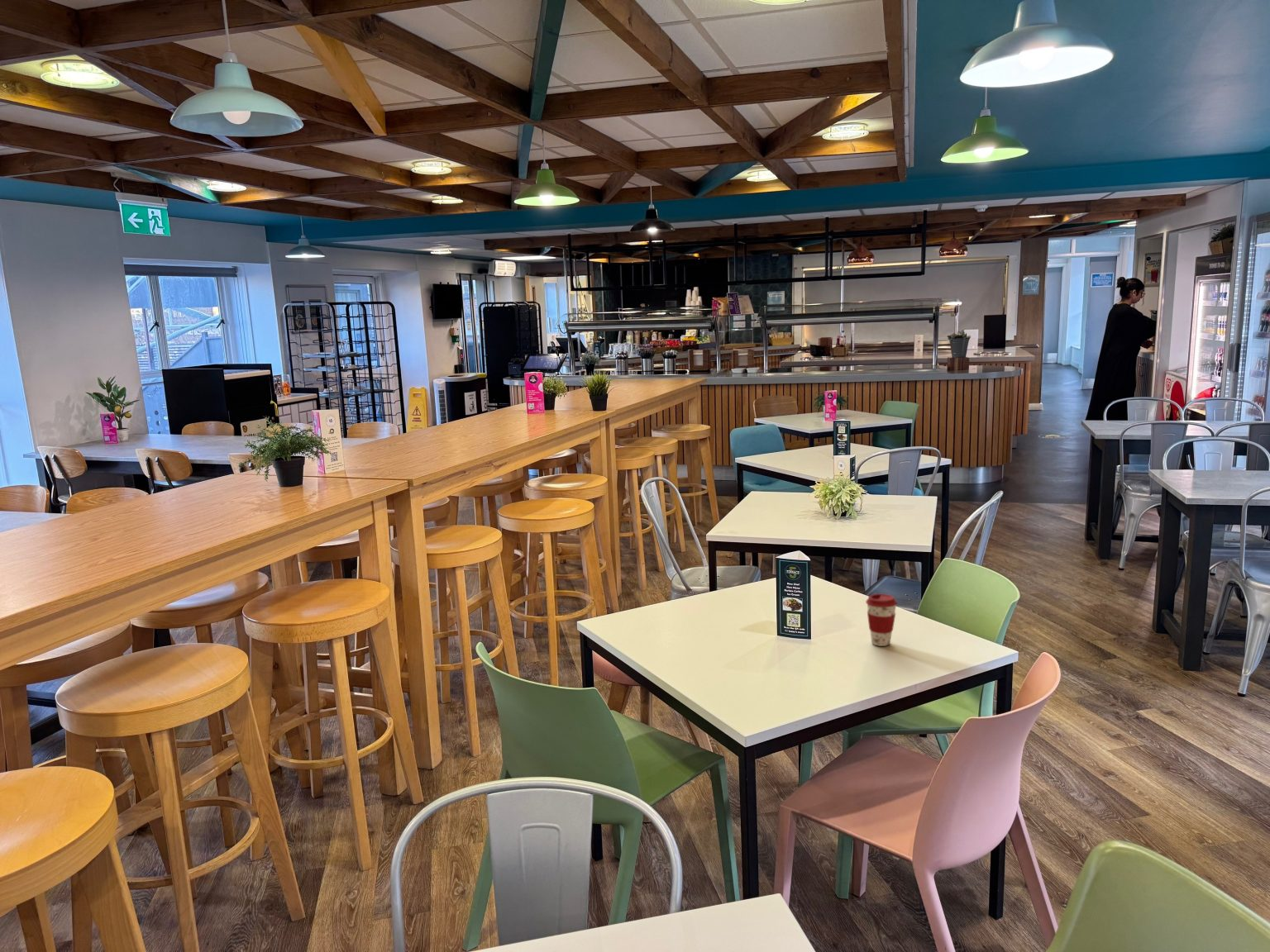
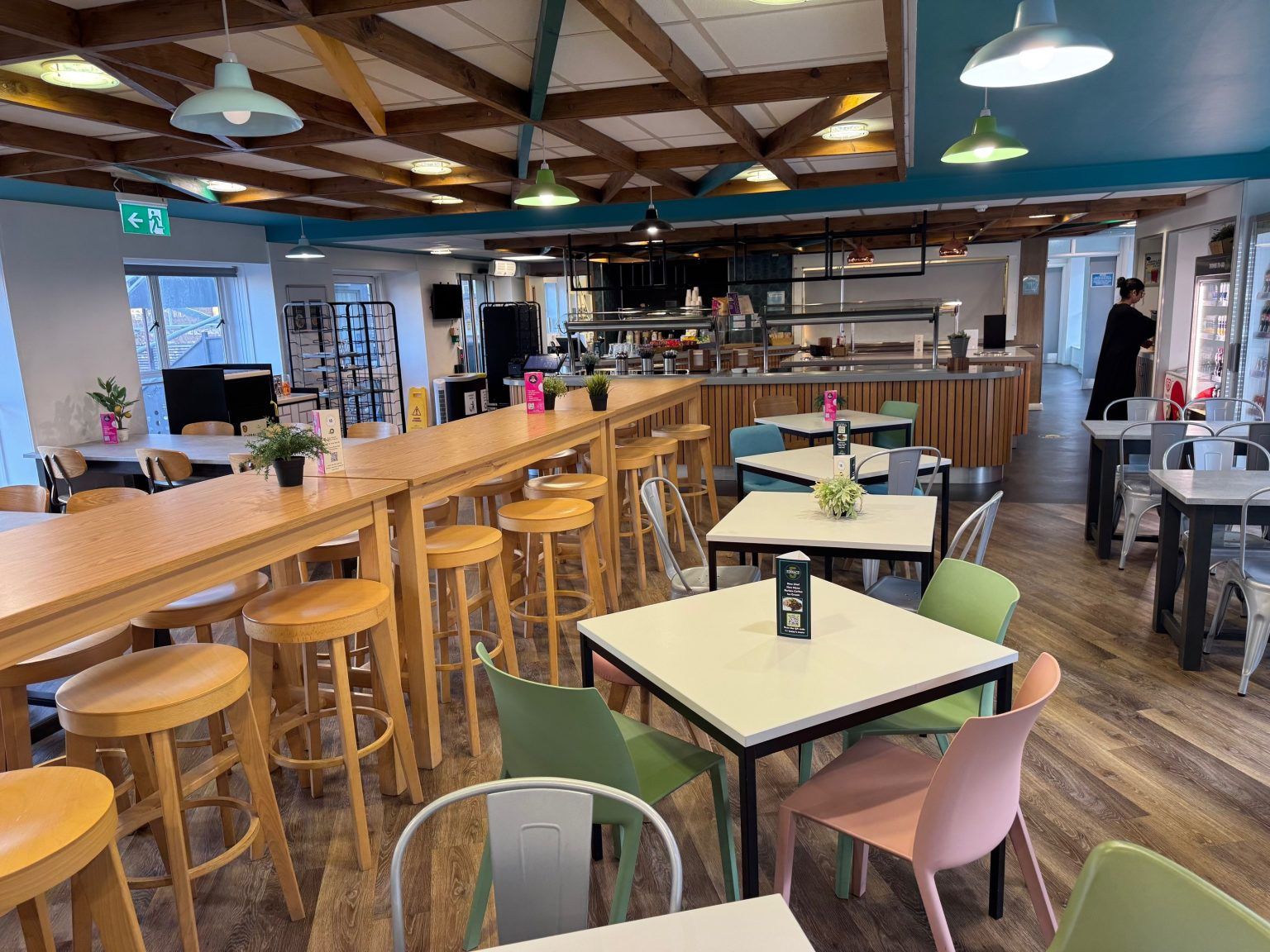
- coffee cup (881, 620)
